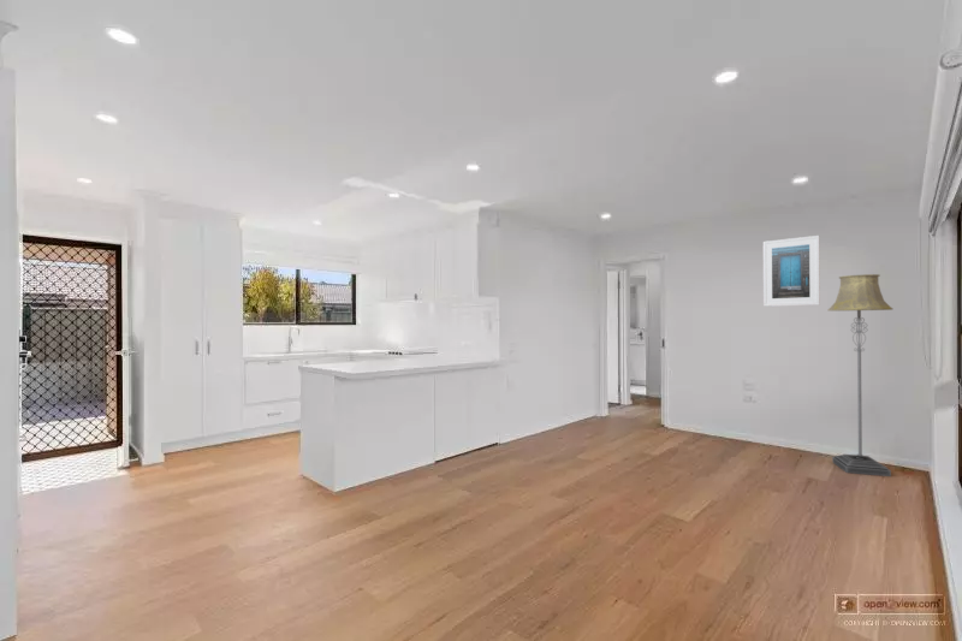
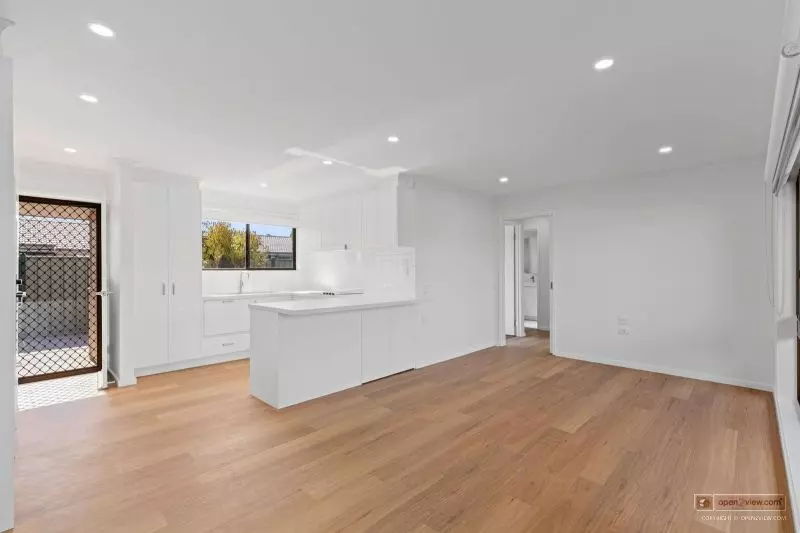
- floor lamp (859, 372)
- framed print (790, 272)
